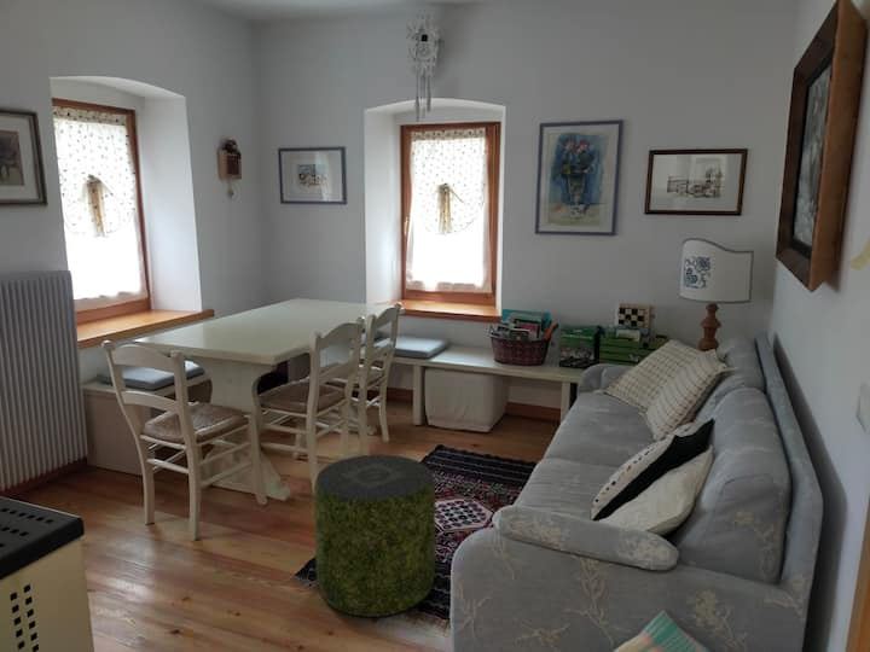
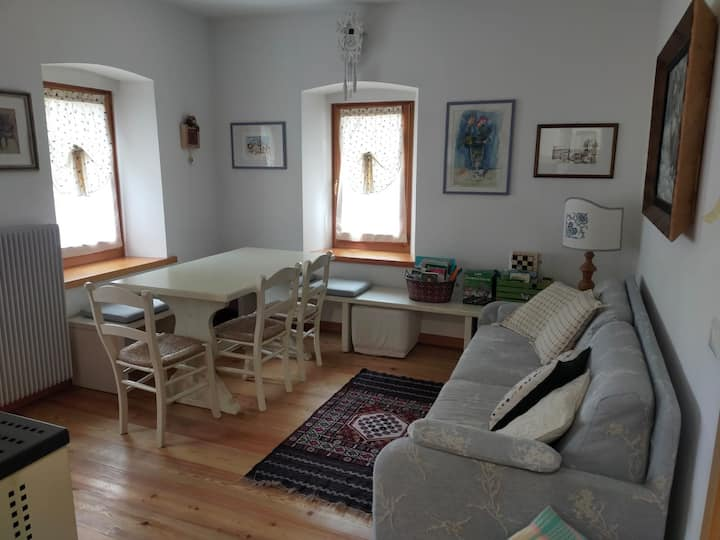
- pouf (375, 529)
